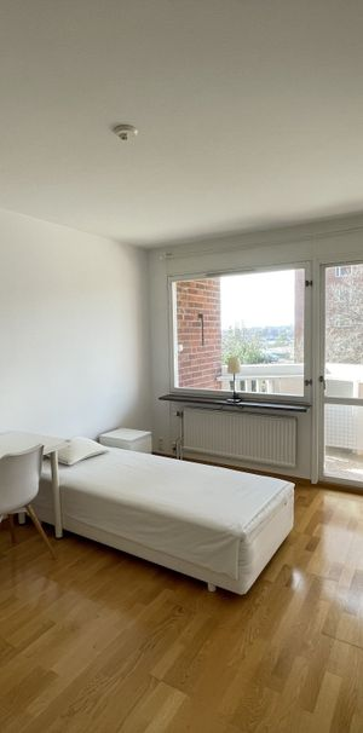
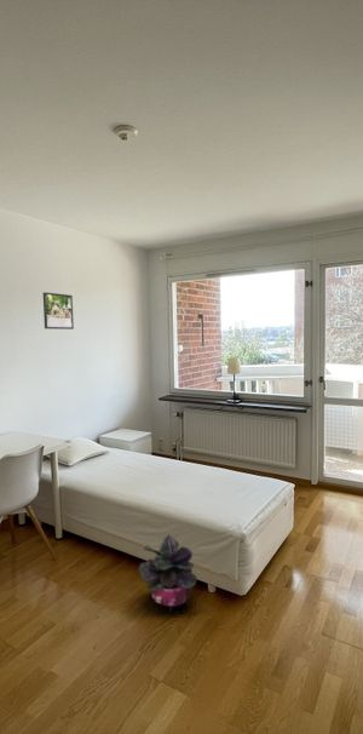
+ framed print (58, 311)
+ potted plant (169, 572)
